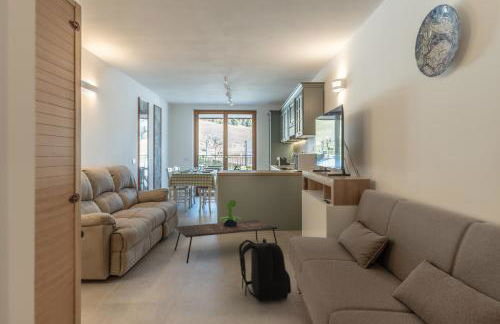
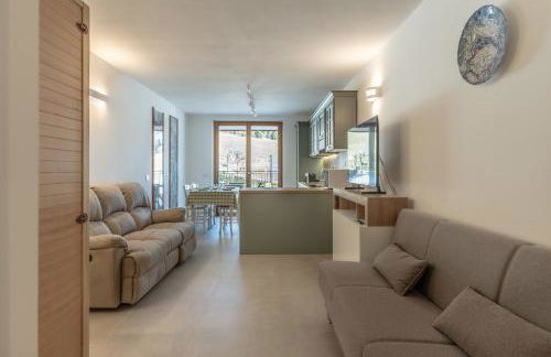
- backpack (263, 267)
- potted plant (230, 213)
- coffee table (226, 233)
